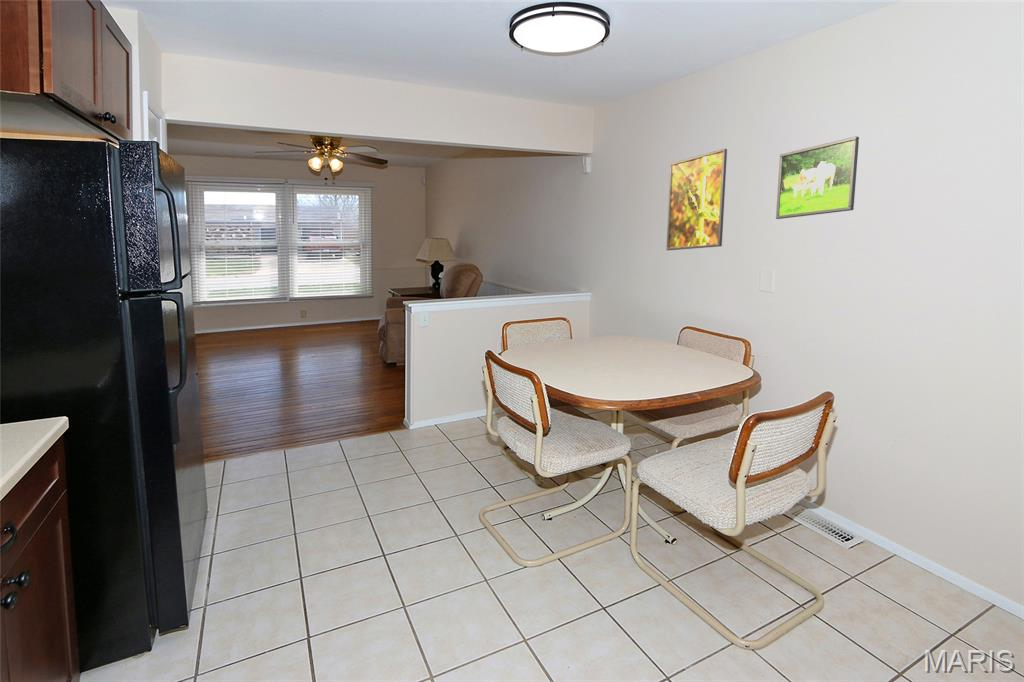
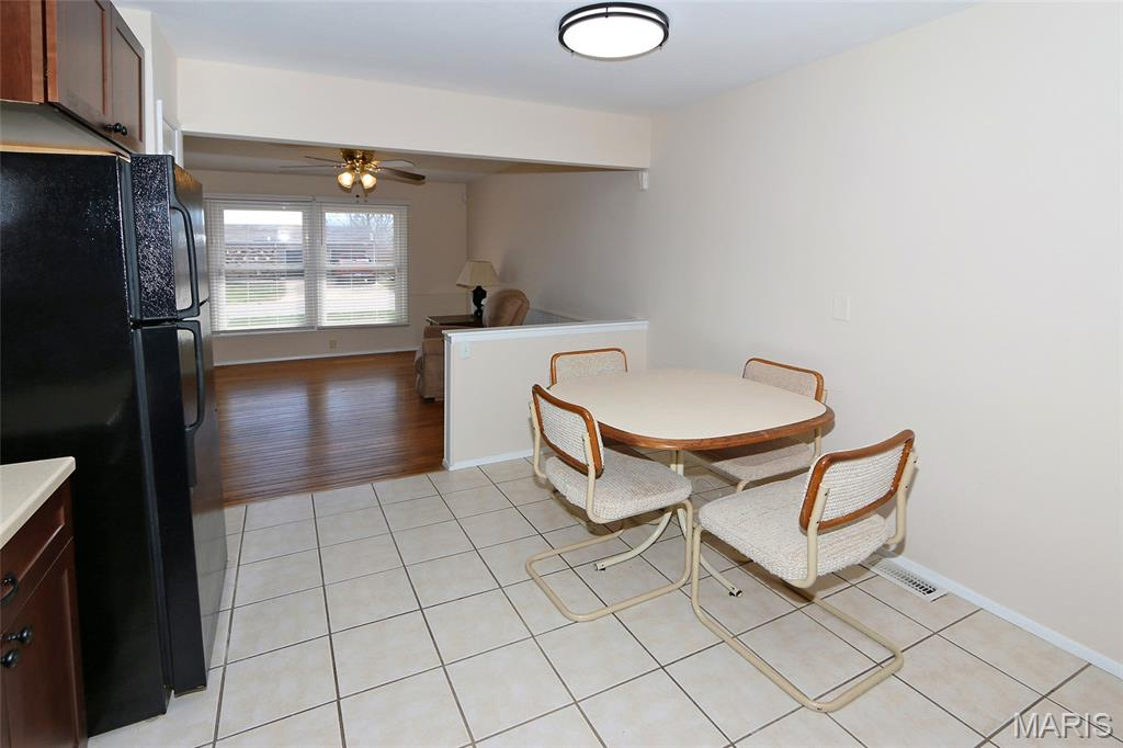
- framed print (814, 180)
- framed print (694, 202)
